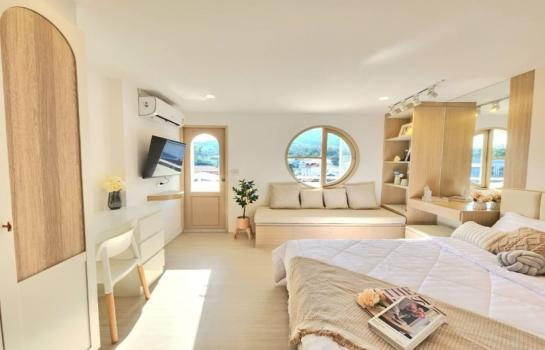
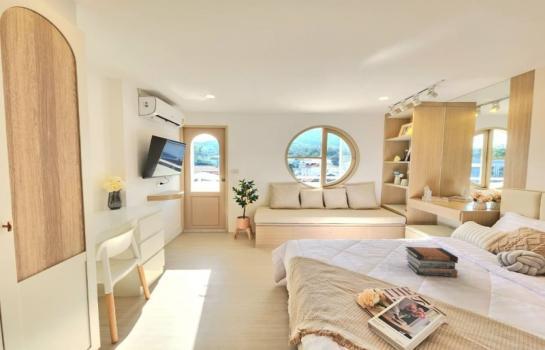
+ book stack (429, 261)
